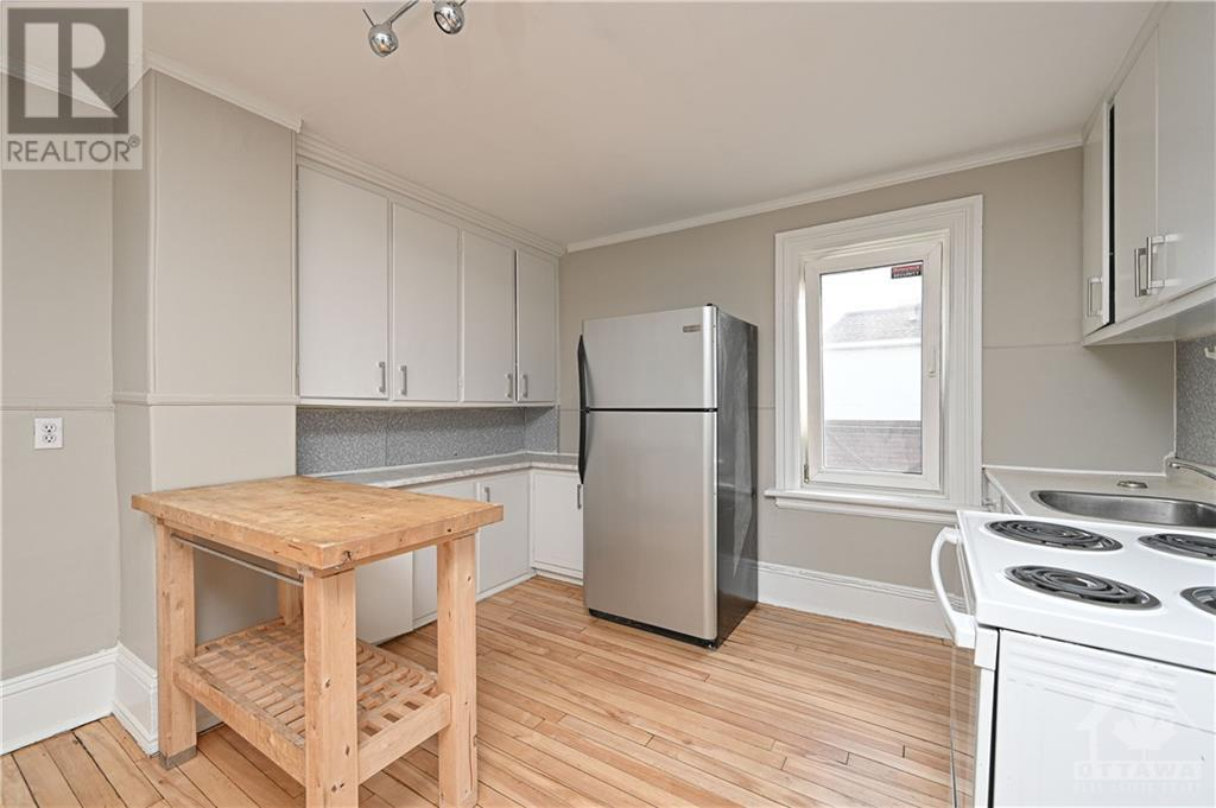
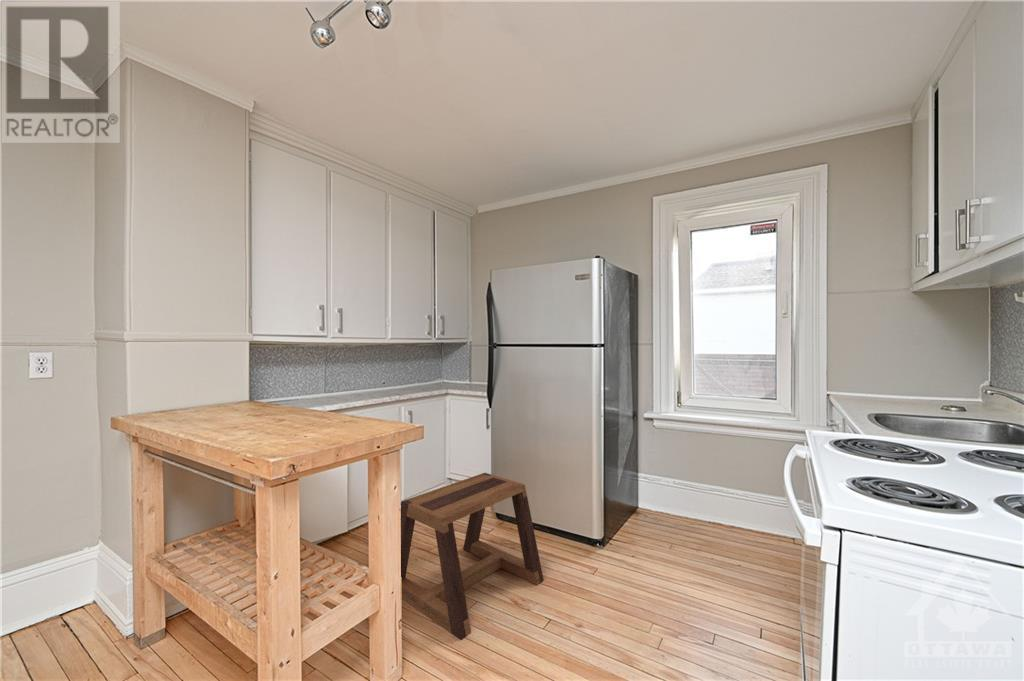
+ stool (466, 538)
